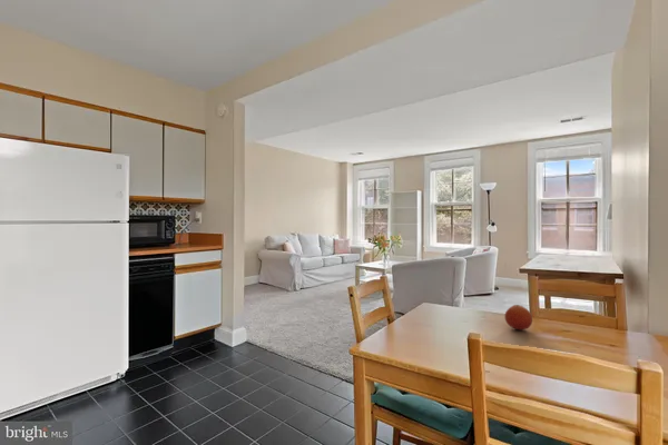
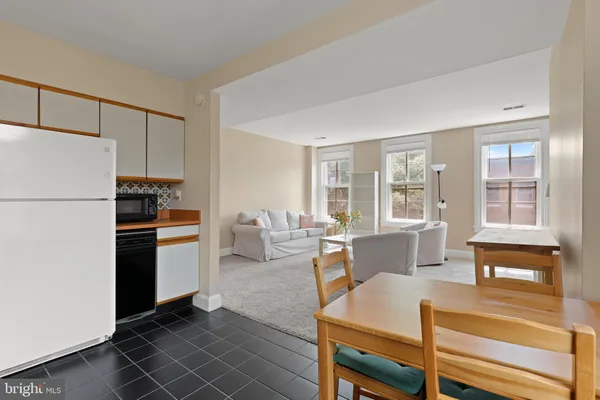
- fruit (518, 317)
